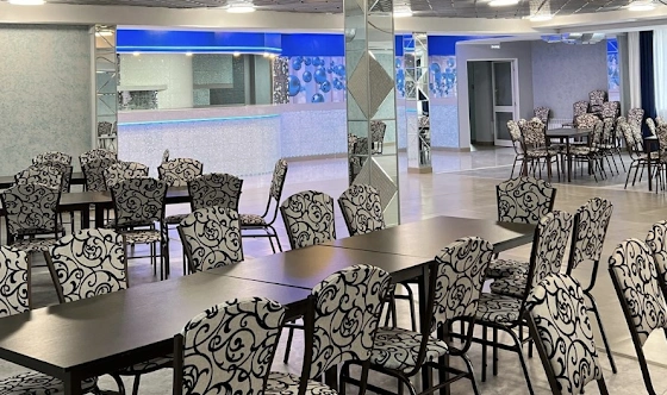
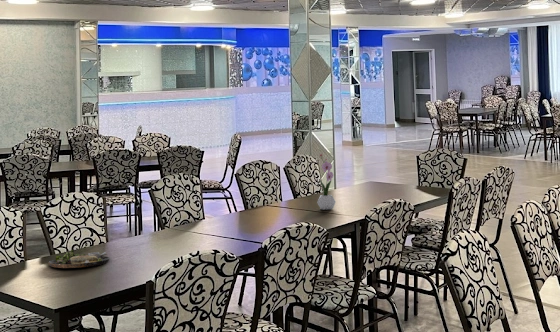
+ dinner plate (79, 256)
+ flower arrangement (327, 180)
